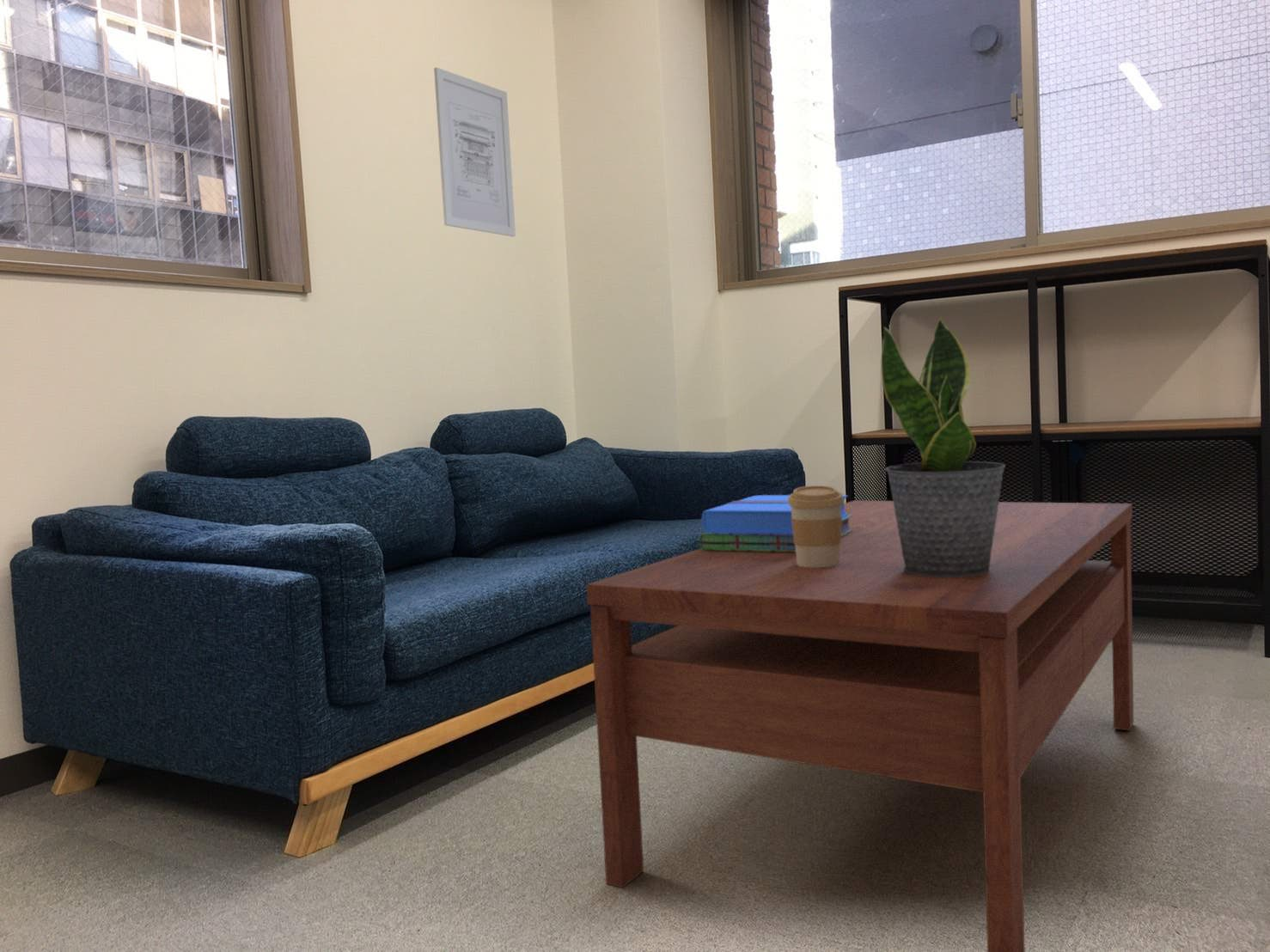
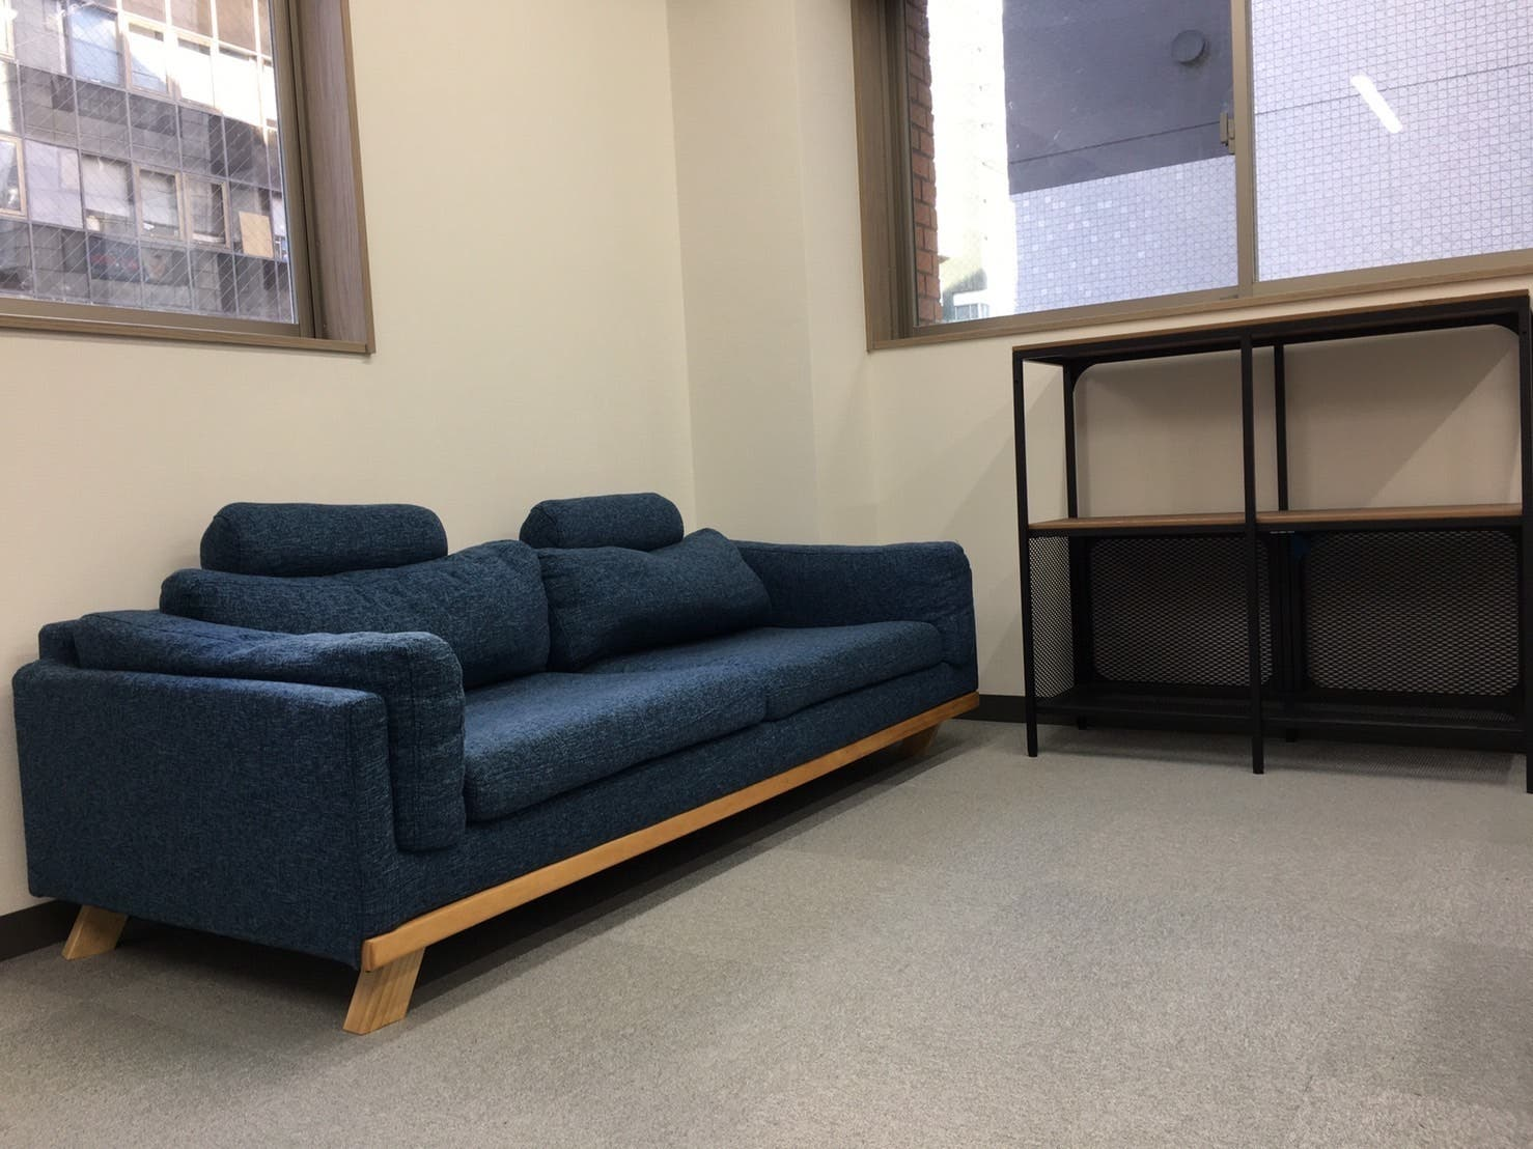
- coffee table (907, 664)
- books (778, 520)
- coffee cup (816, 524)
- wall art (476, 156)
- potted plant (943, 442)
